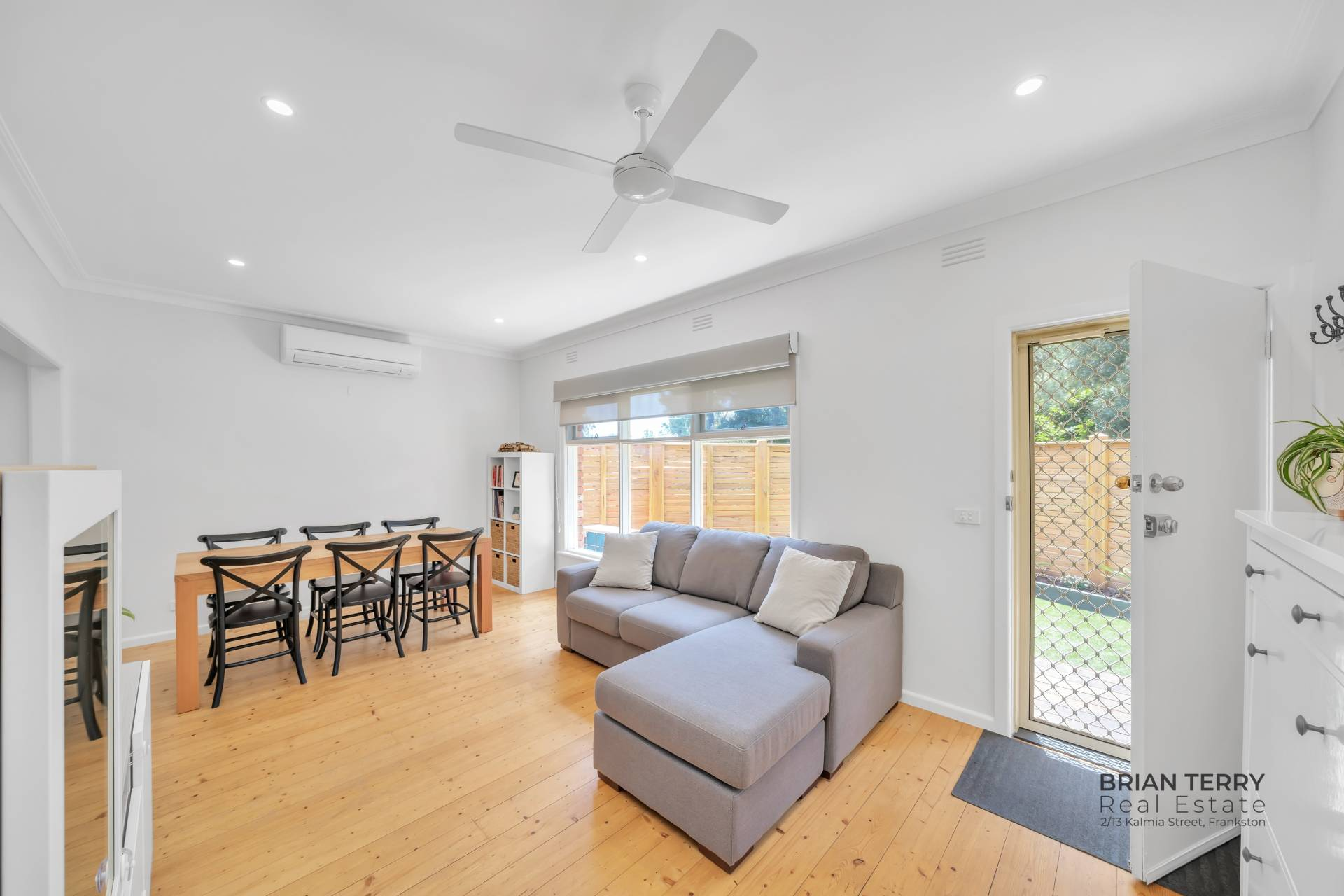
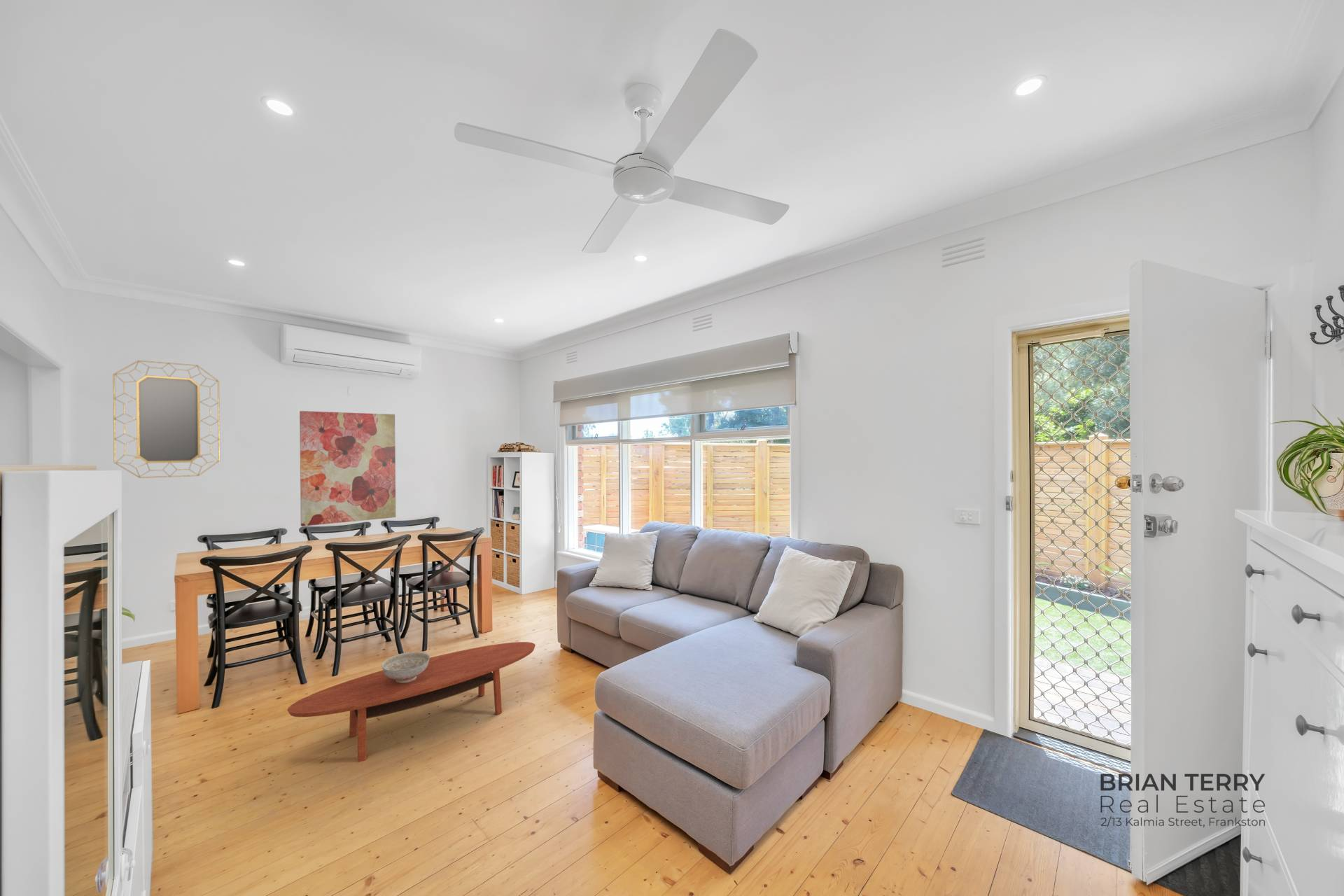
+ decorative bowl (406, 669)
+ home mirror (169, 419)
+ coffee table (428, 697)
+ wall art (350, 467)
